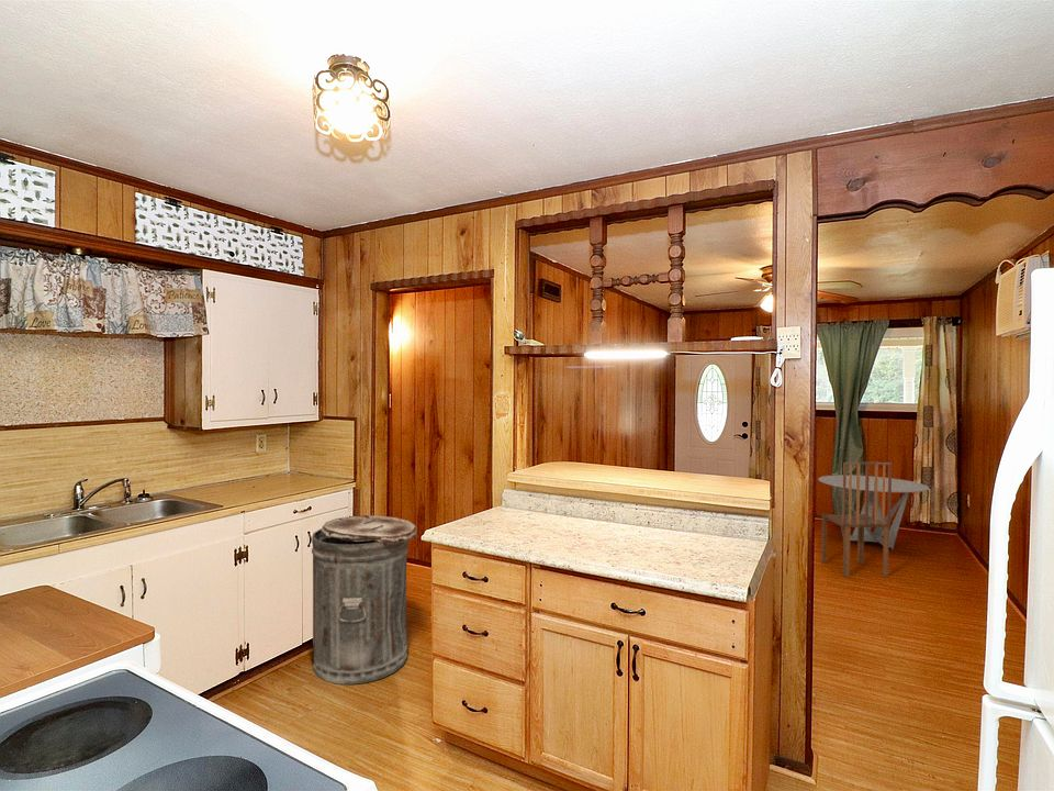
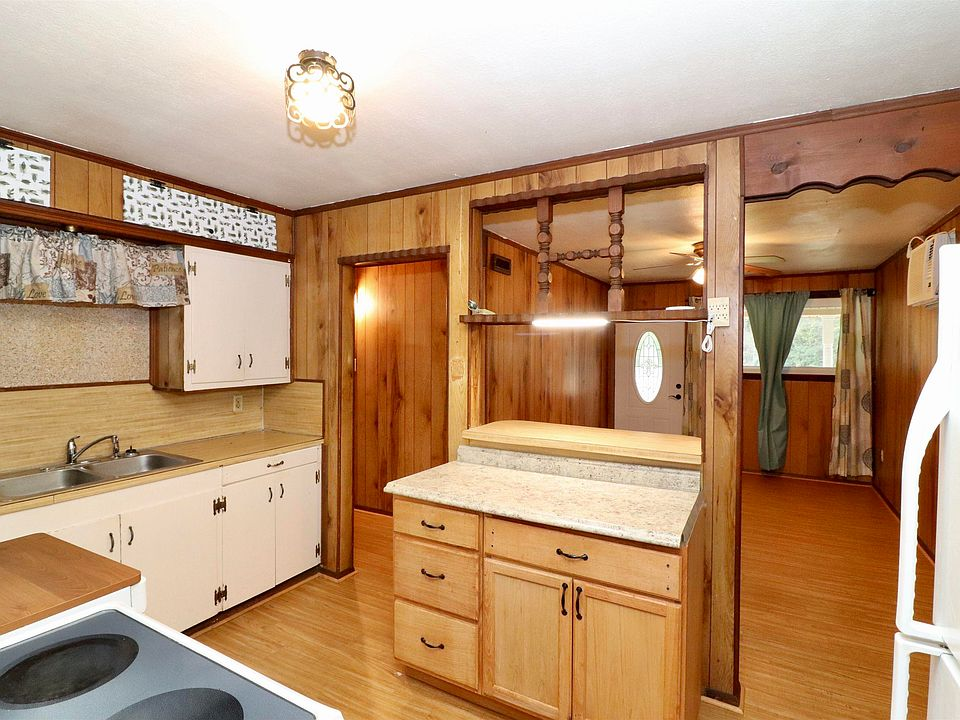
- trash can lid (365, 591)
- coffee table (871, 512)
- dining chair (854, 514)
